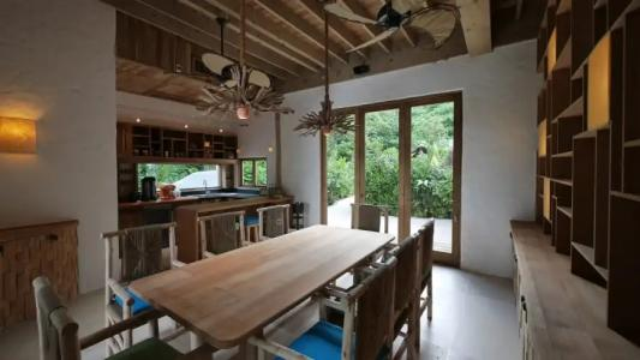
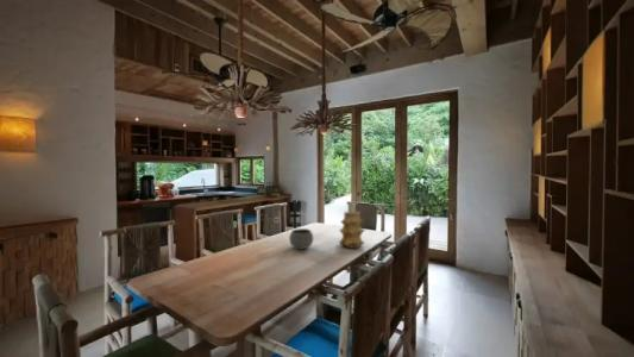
+ vase (351, 228)
+ bowl (301, 239)
